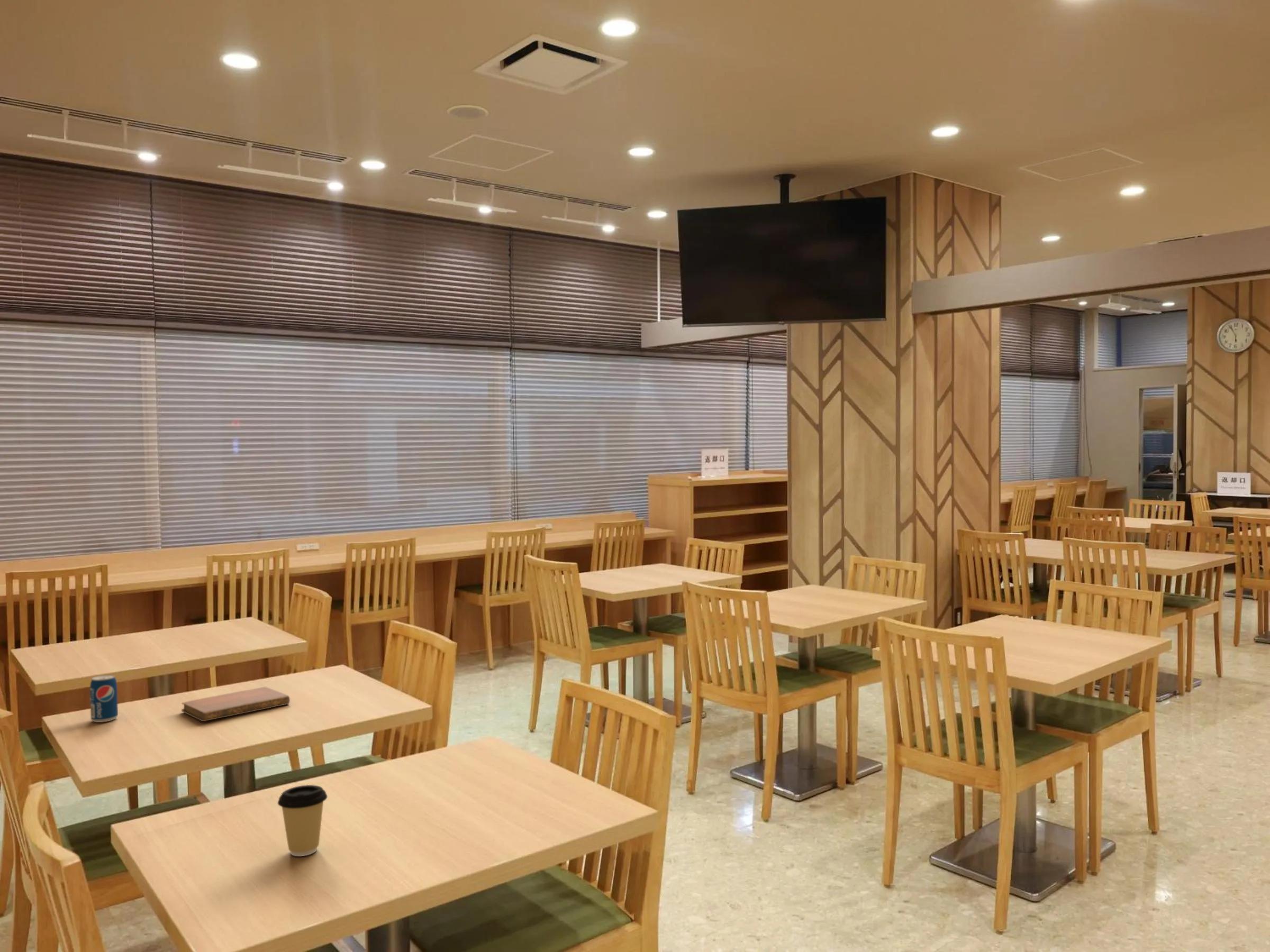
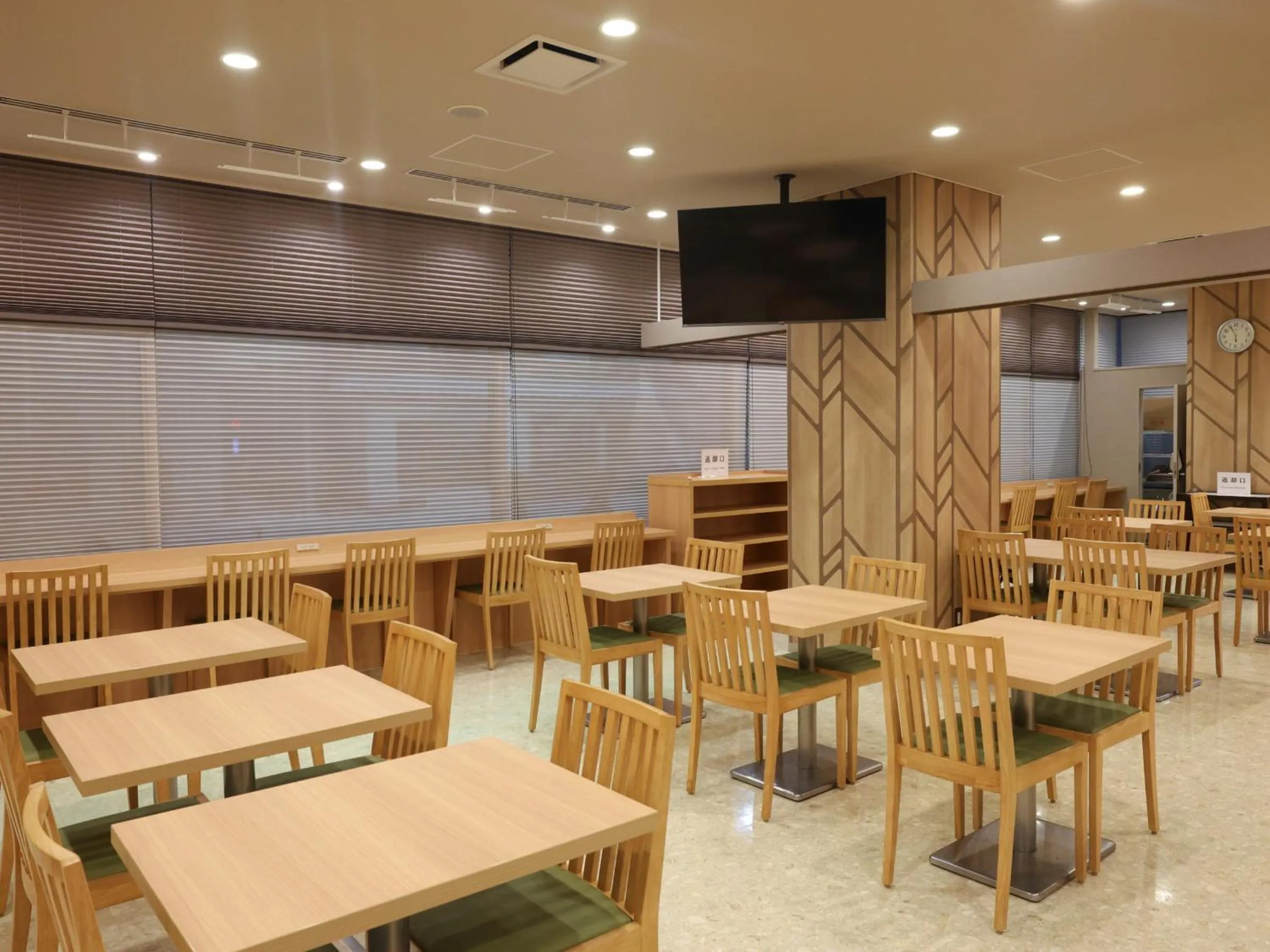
- beverage can (104, 698)
- notebook (236, 703)
- coffee cup (303, 820)
